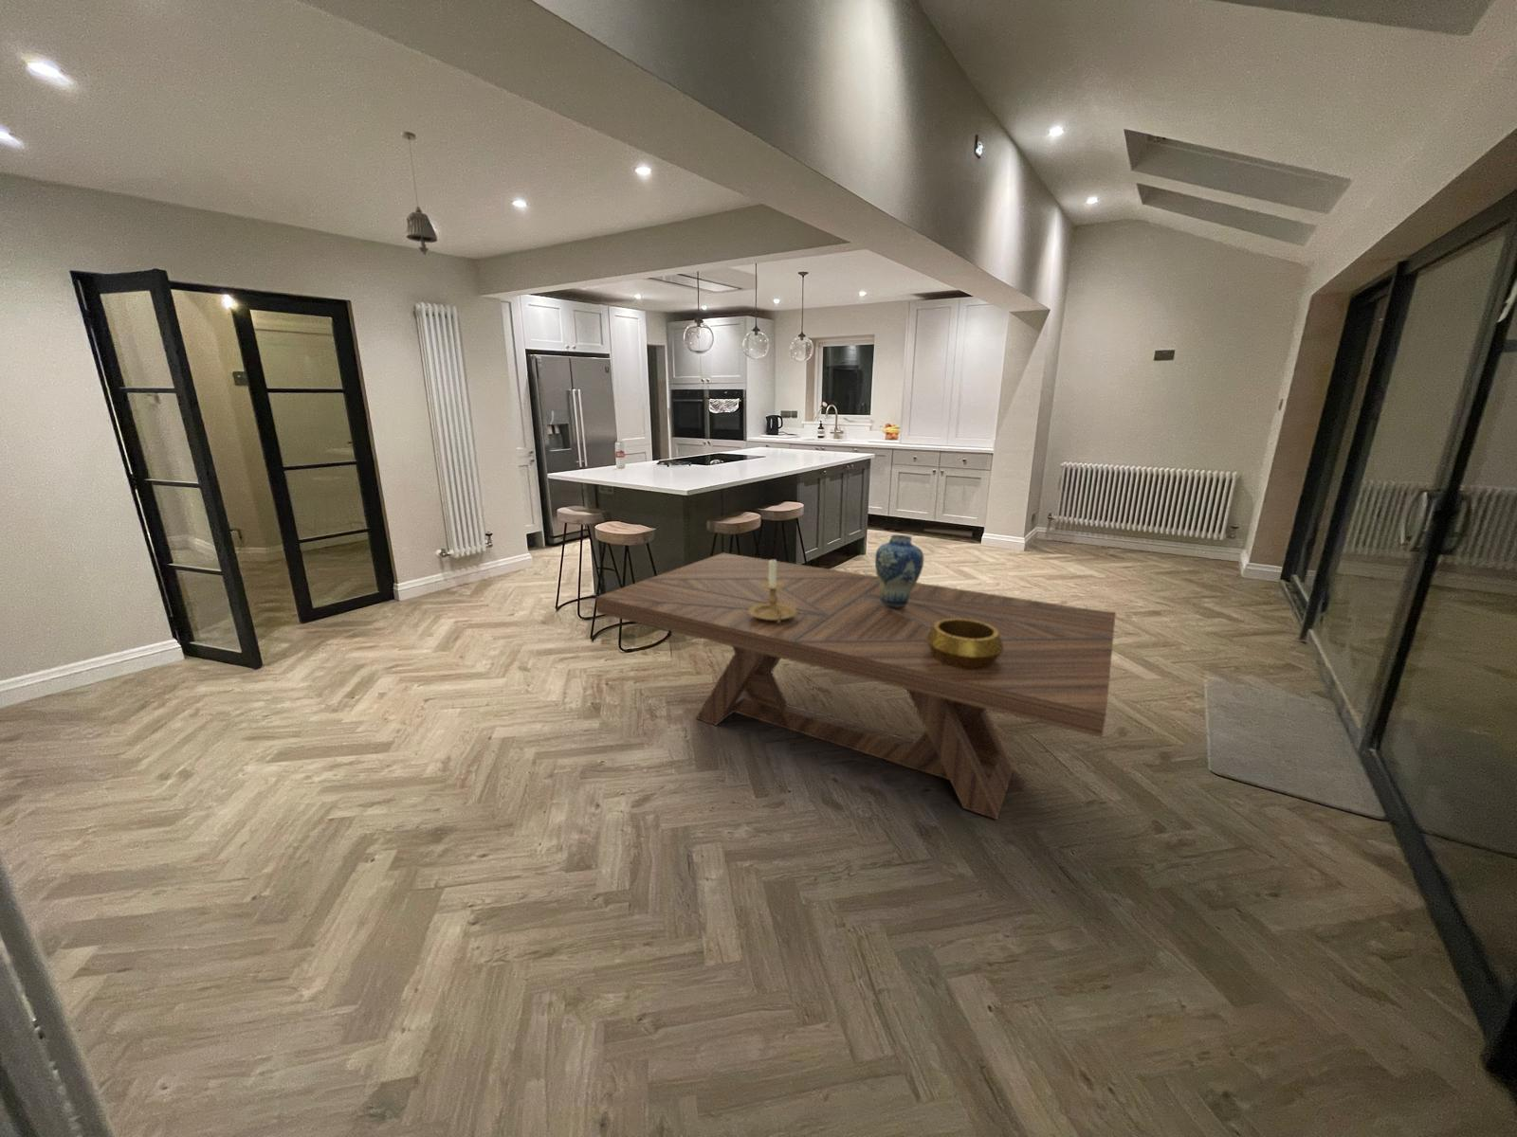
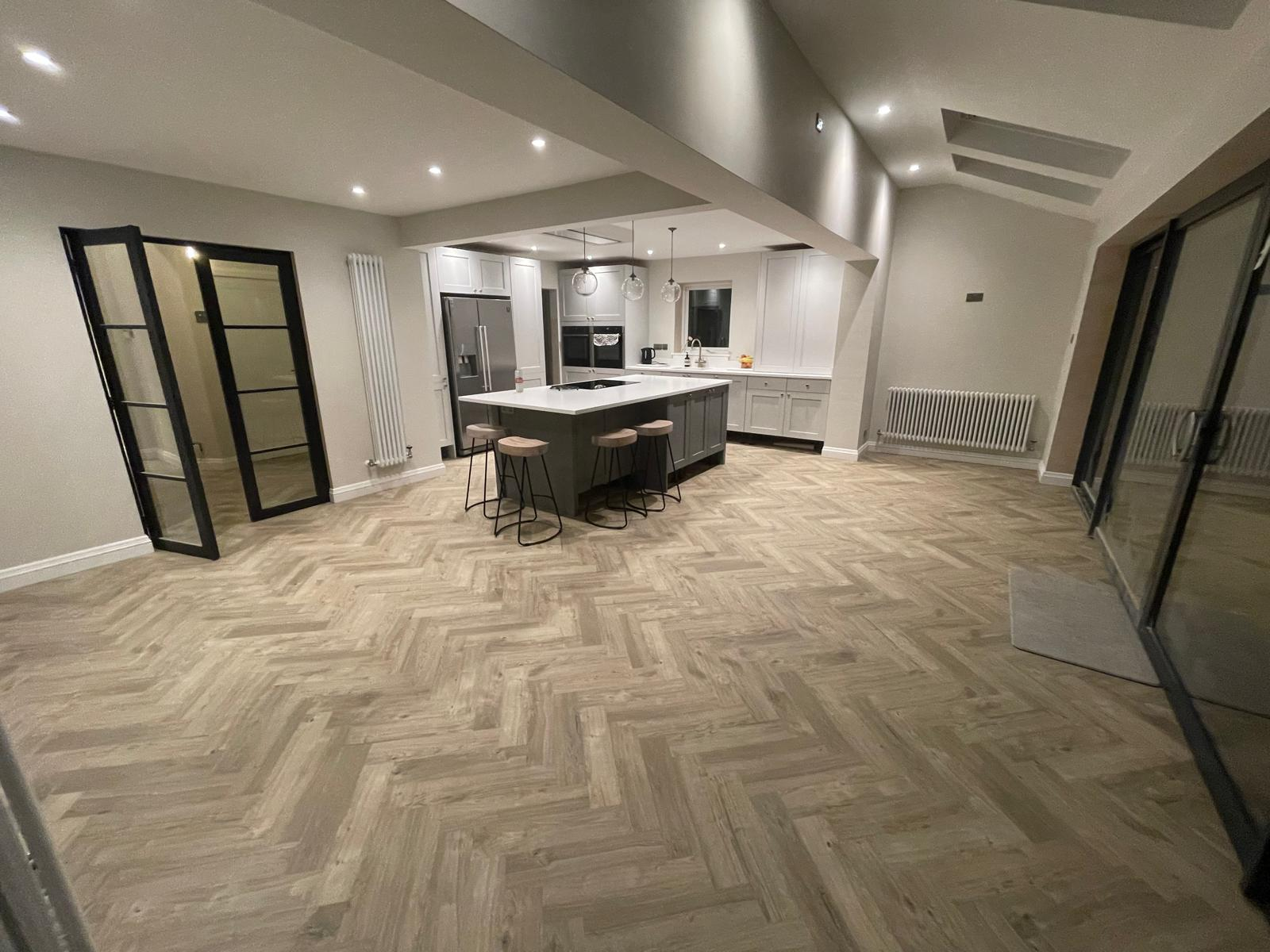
- vase (895, 572)
- pendant light (416, 197)
- candle holder (773, 585)
- decorative bowl (964, 640)
- dining table (843, 672)
